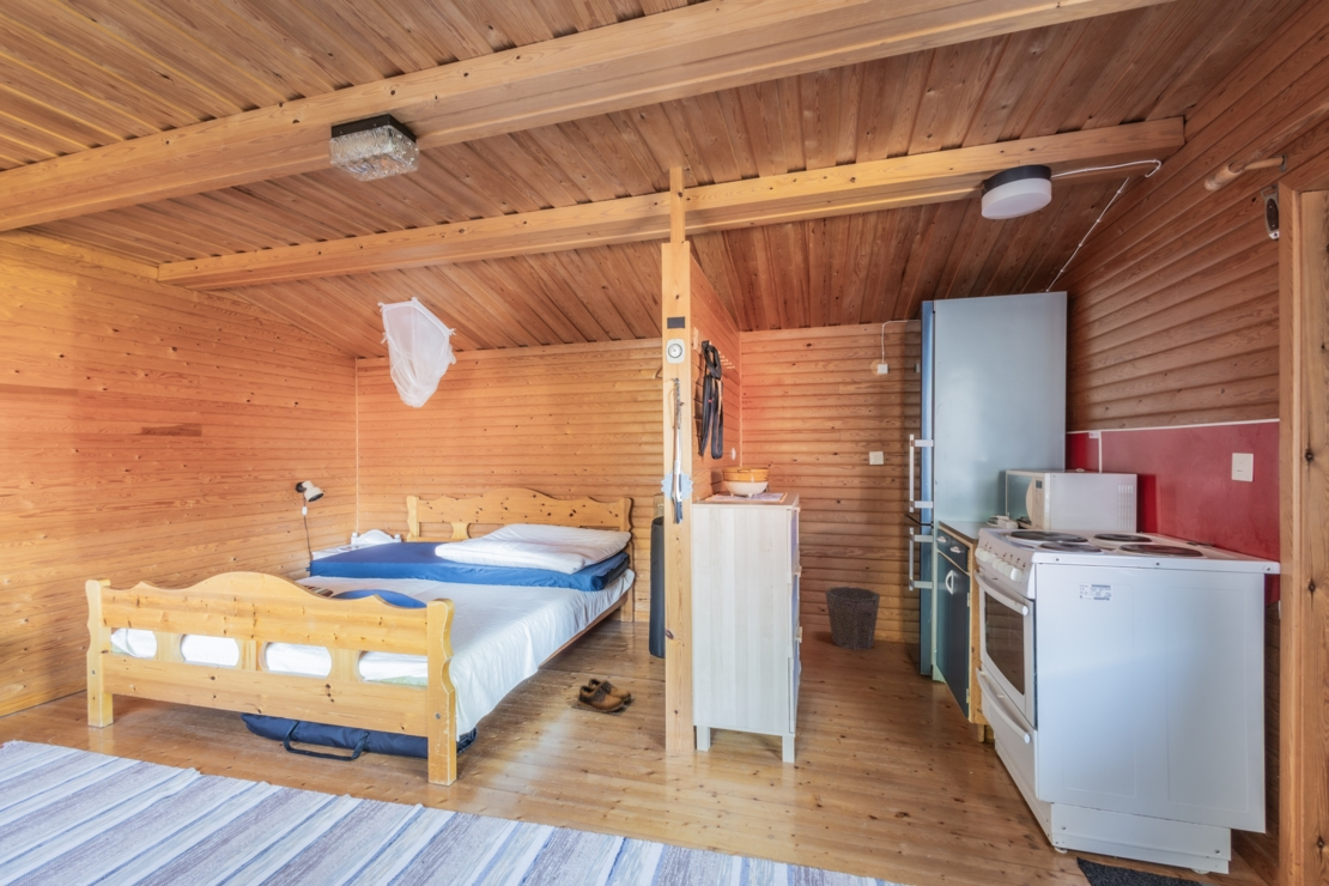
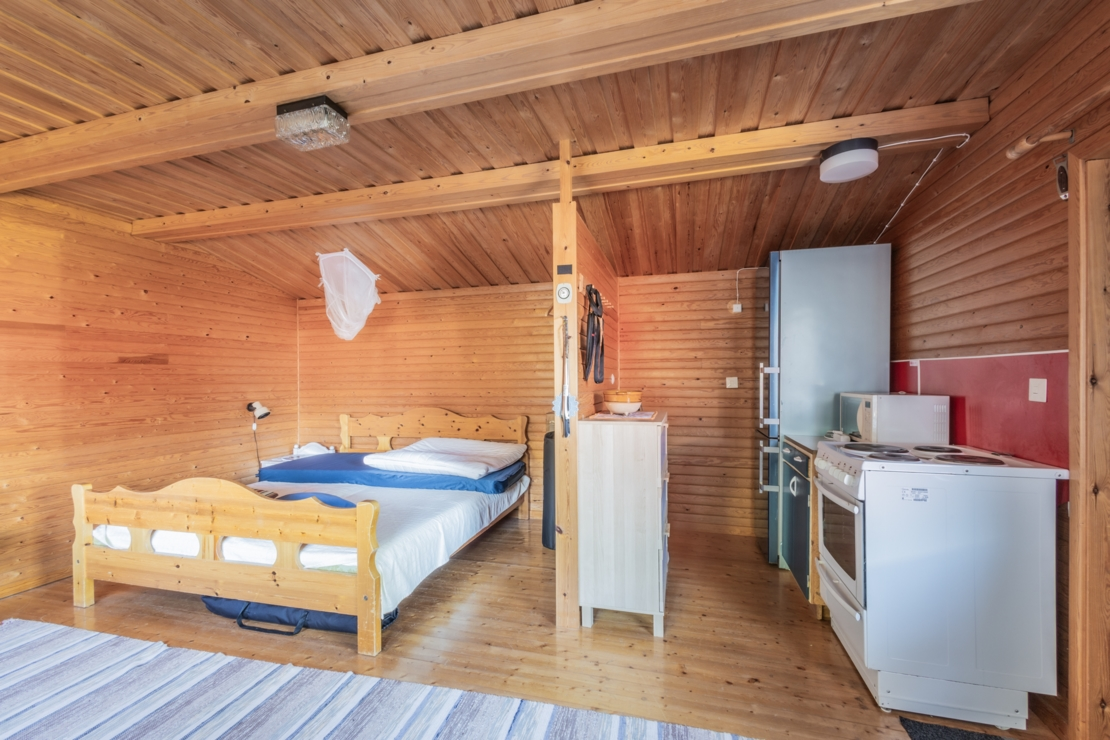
- shoes (603, 692)
- waste bin (852, 618)
